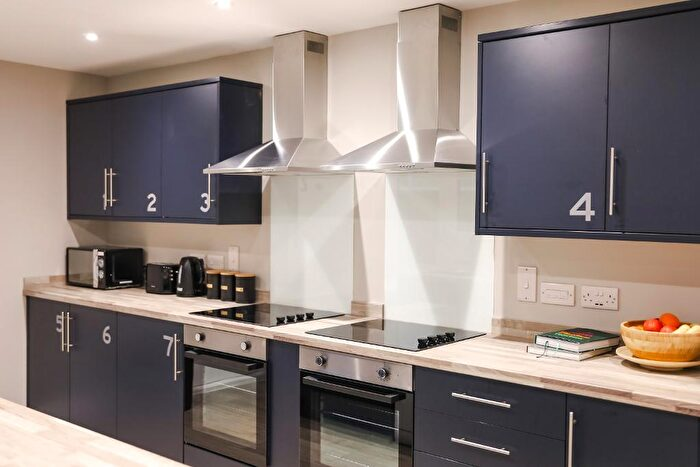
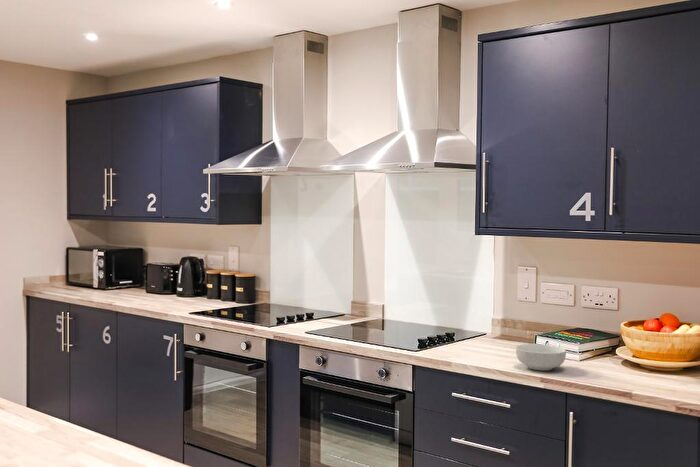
+ cereal bowl (540, 358)
